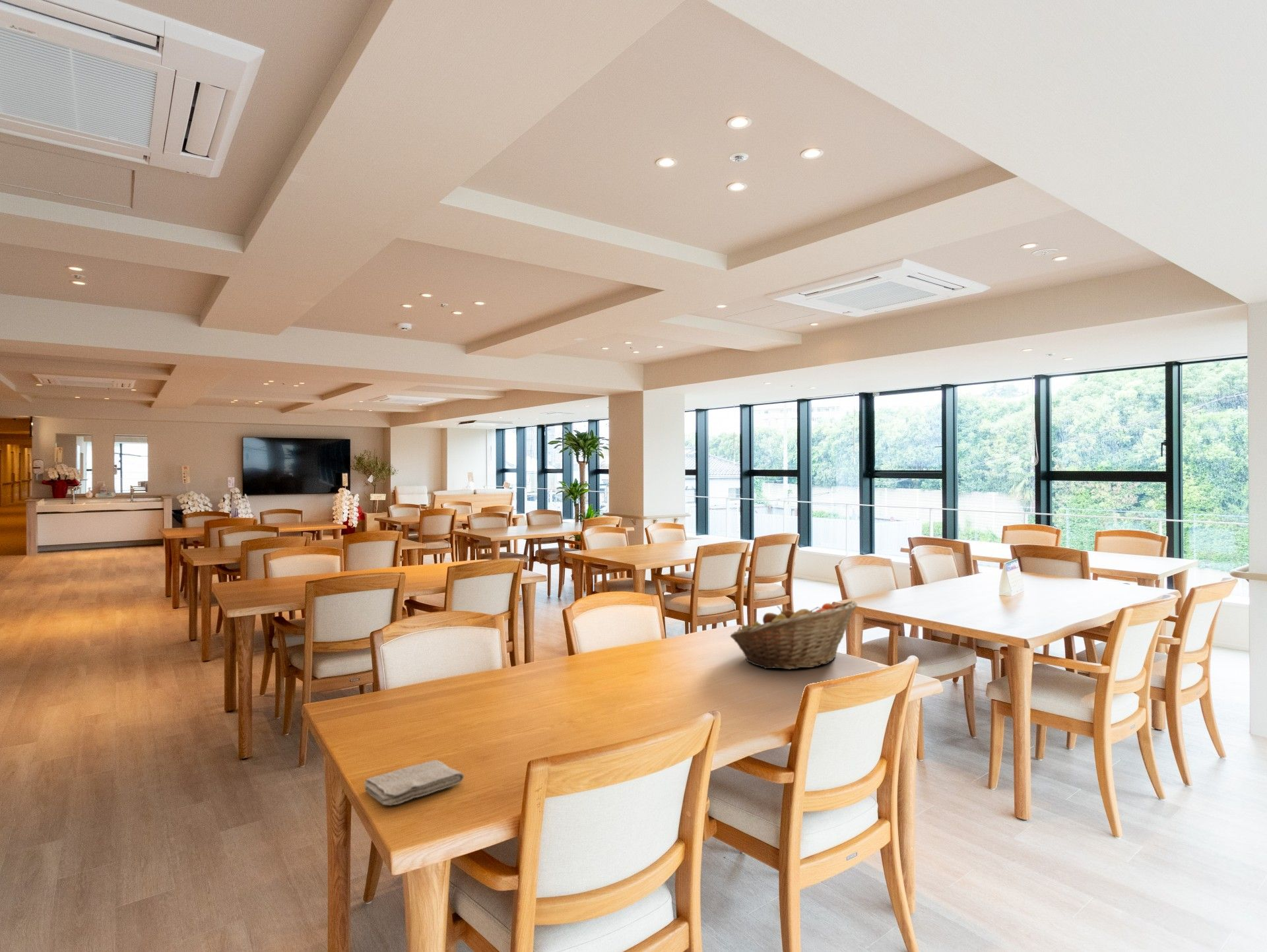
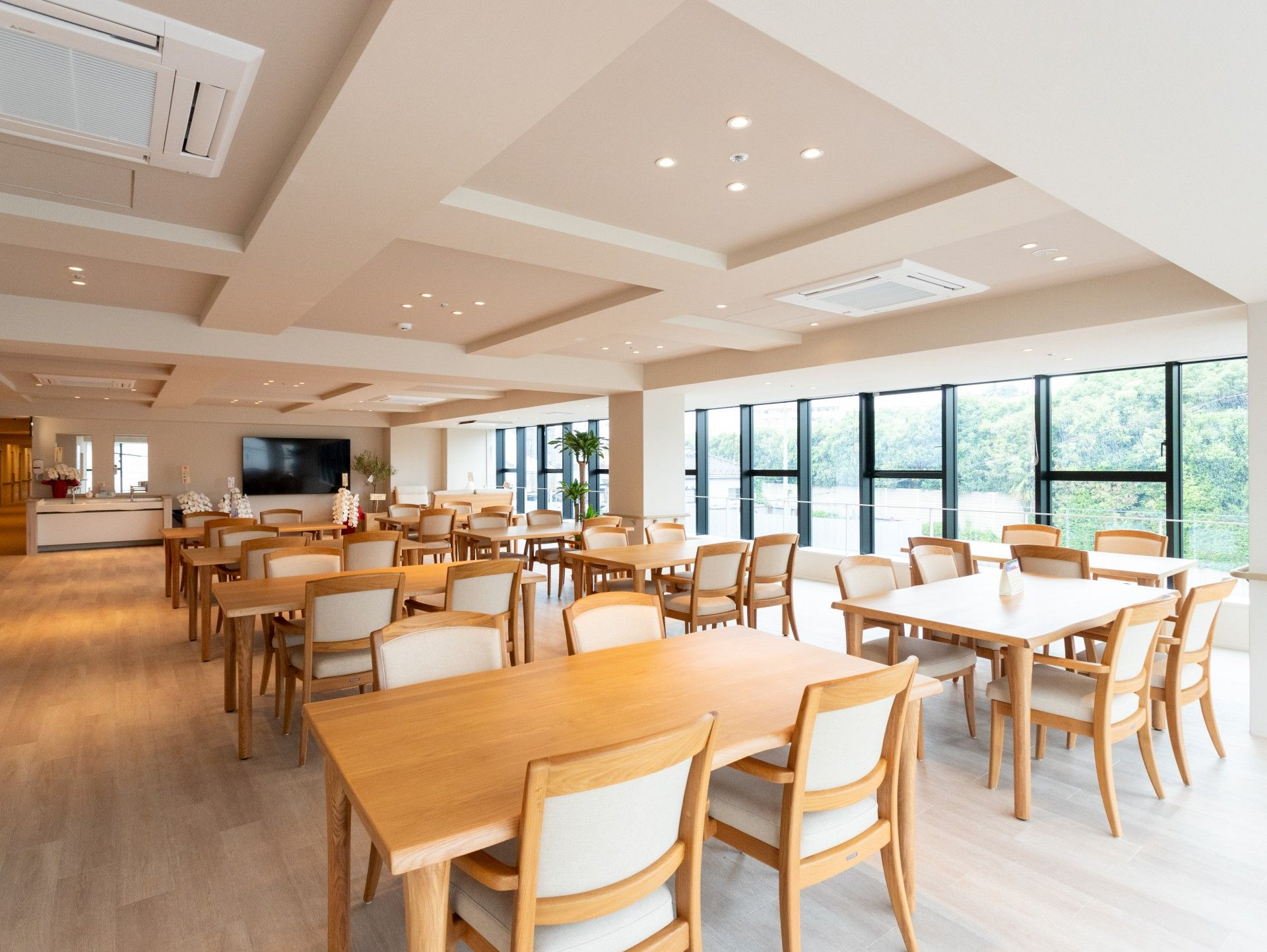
- washcloth (413, 780)
- fruit basket (795, 630)
